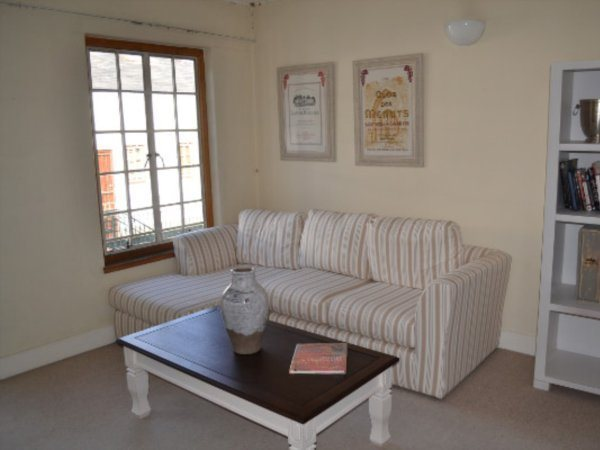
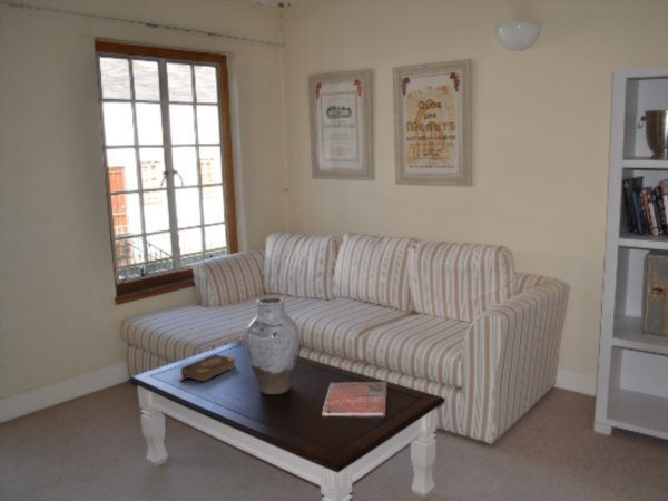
+ book (206, 367)
